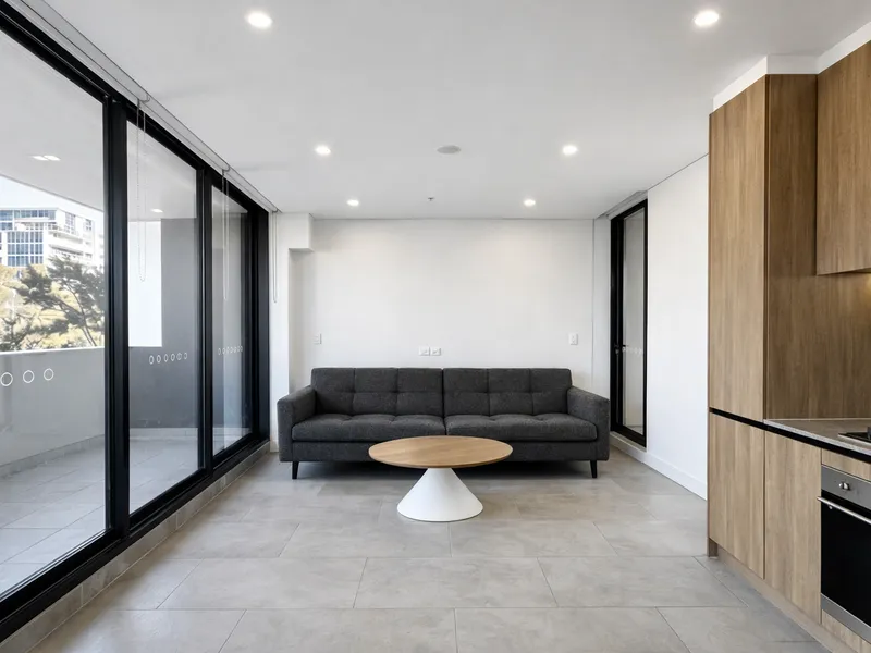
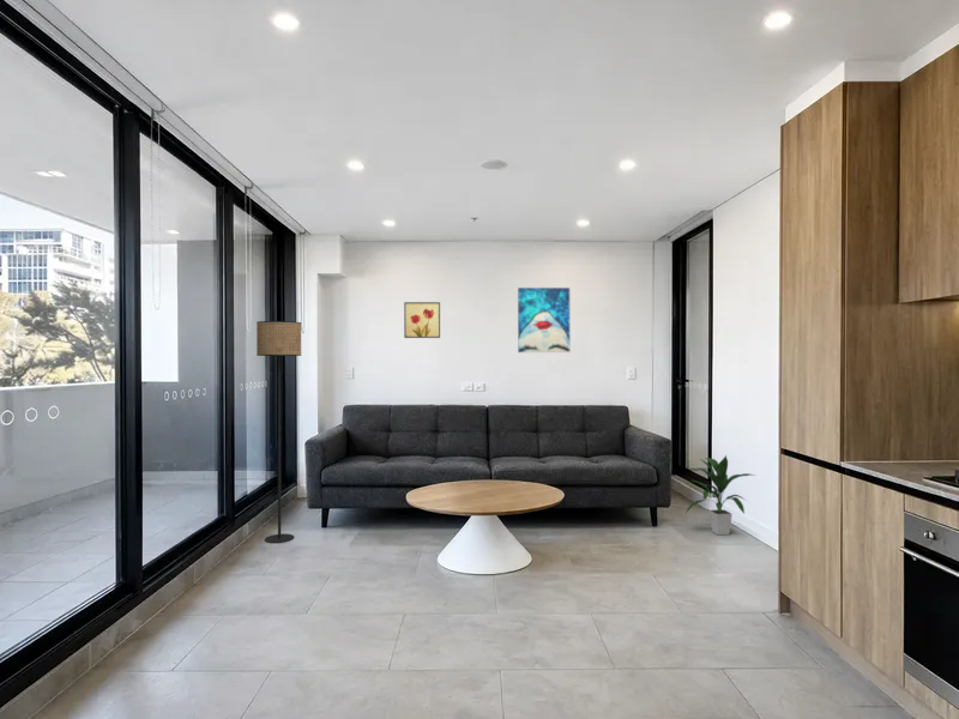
+ wall art (422, 320)
+ floor lamp (279, 430)
+ indoor plant (717, 493)
+ wall art (543, 320)
